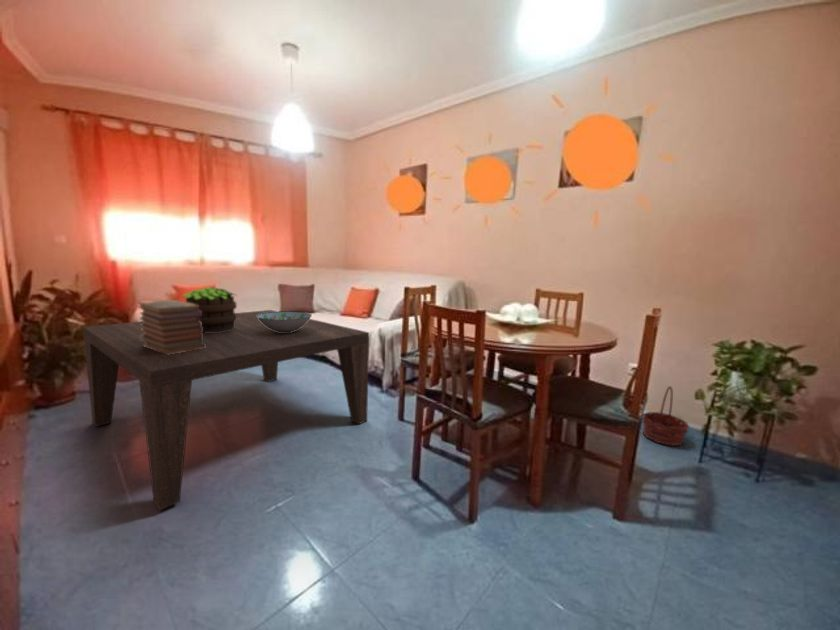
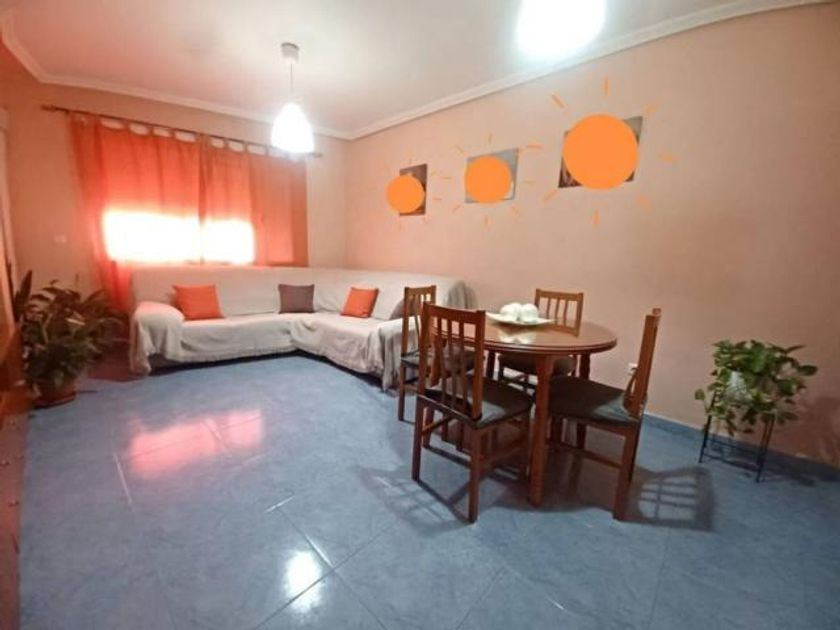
- decorative bowl (285, 322)
- coffee table (233, 371)
- basket (666, 414)
- book stack (170, 325)
- potted plant (210, 308)
